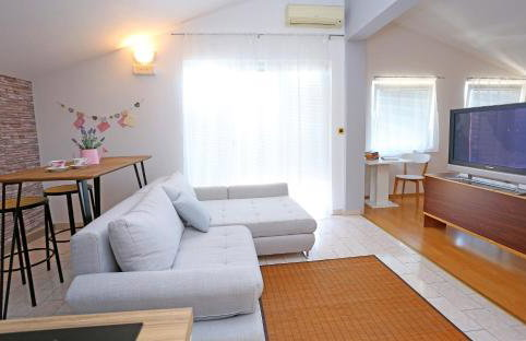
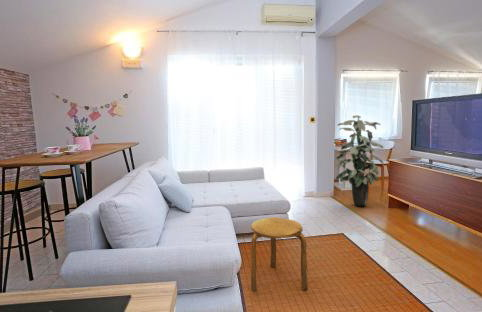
+ indoor plant (357, 160)
+ stool (275, 252)
